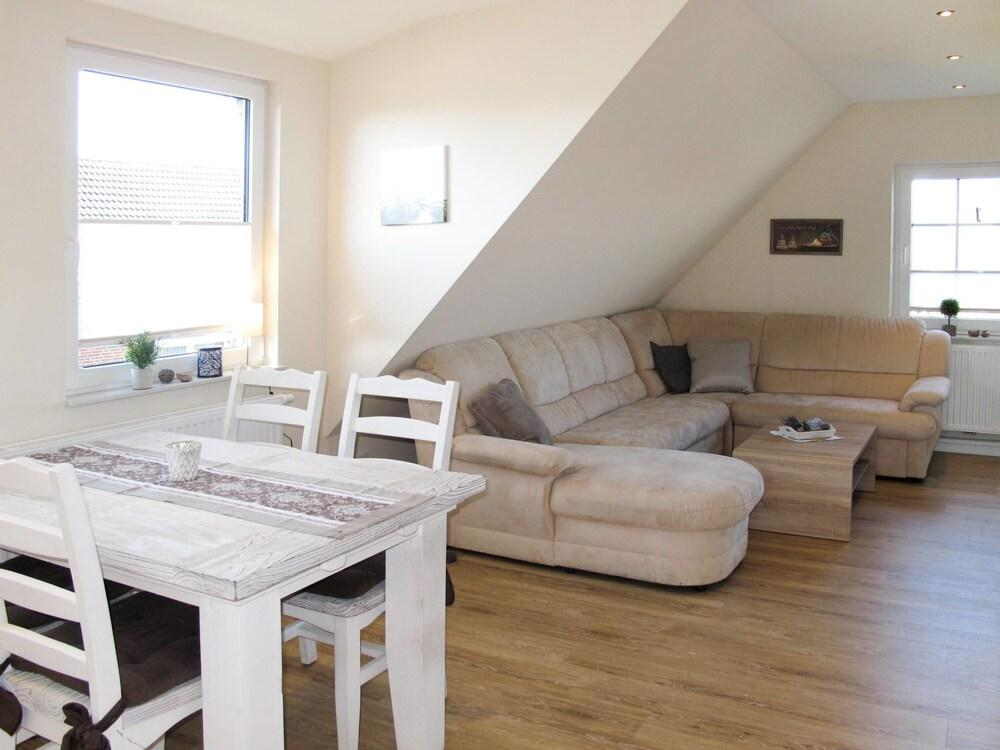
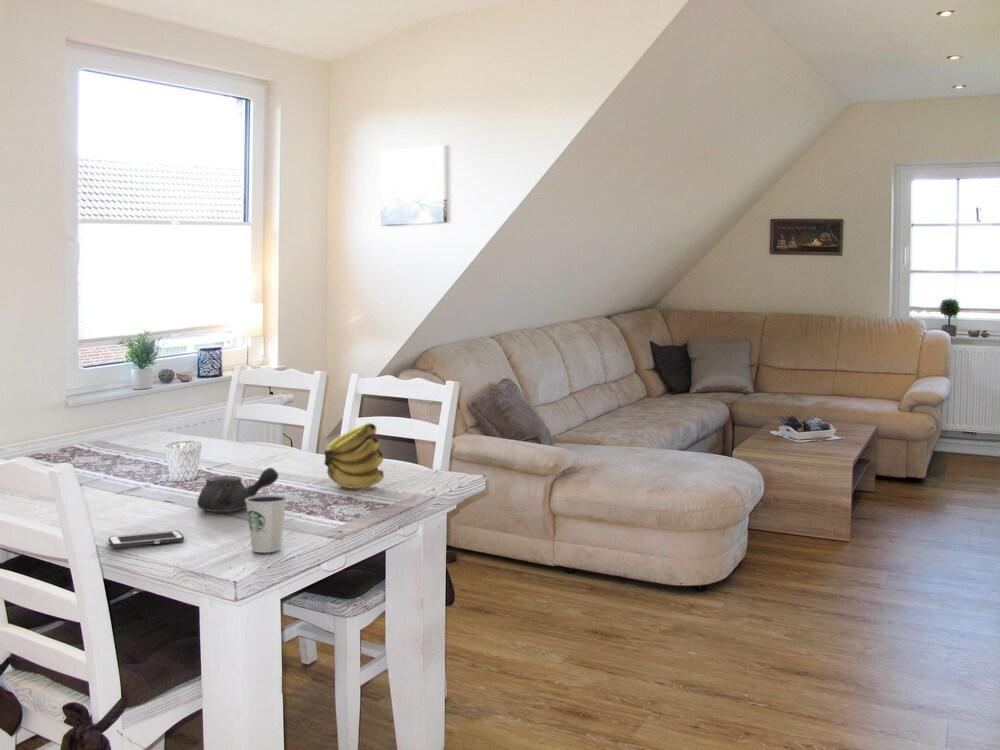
+ banana (352, 454)
+ teapot (238, 489)
+ cell phone (146, 539)
+ dixie cup (266, 524)
